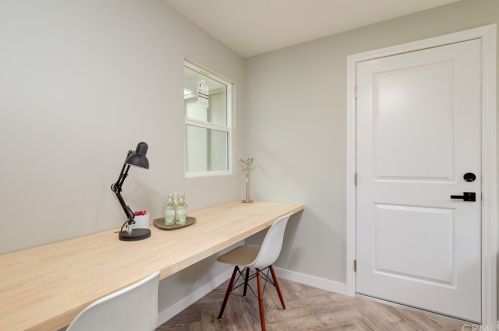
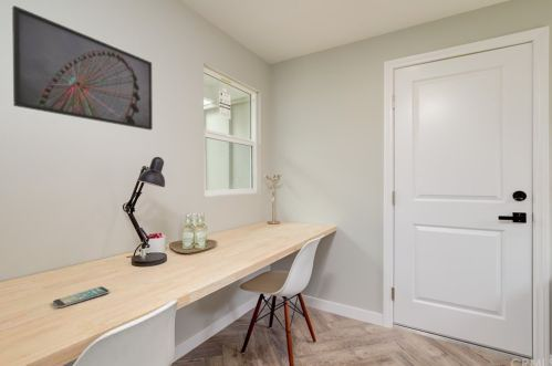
+ smartphone (82, 295)
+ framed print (95, 80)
